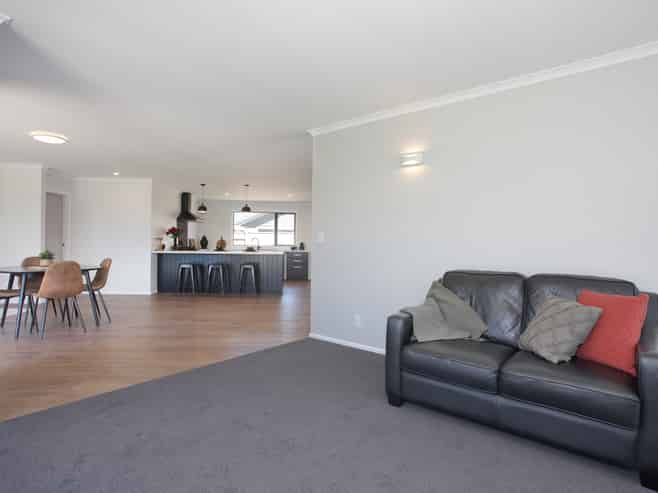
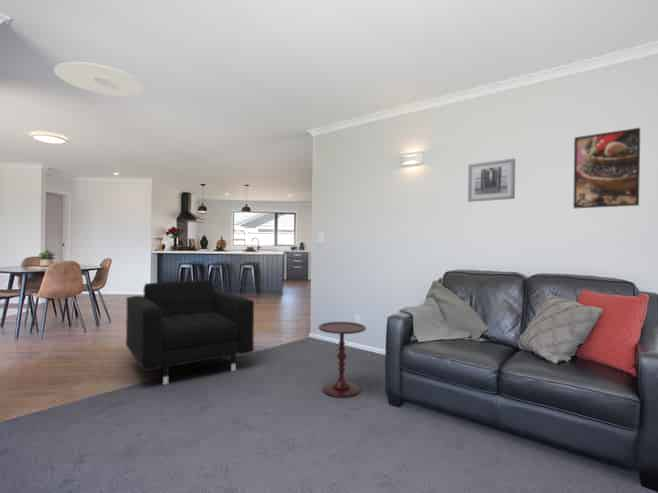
+ wall art (490, 180)
+ side table (341, 358)
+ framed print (605, 170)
+ armchair (188, 324)
+ ceiling light (101, 77)
